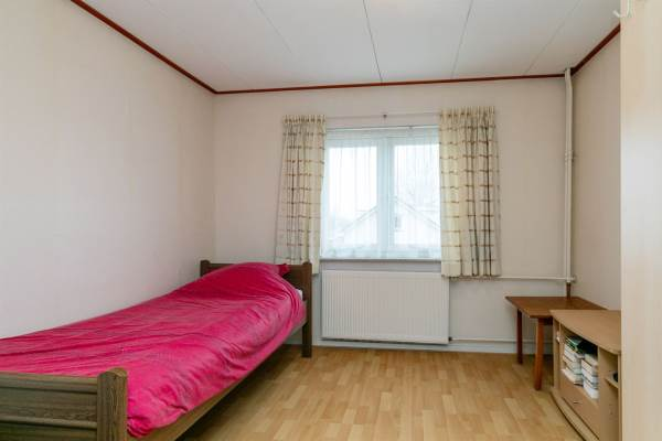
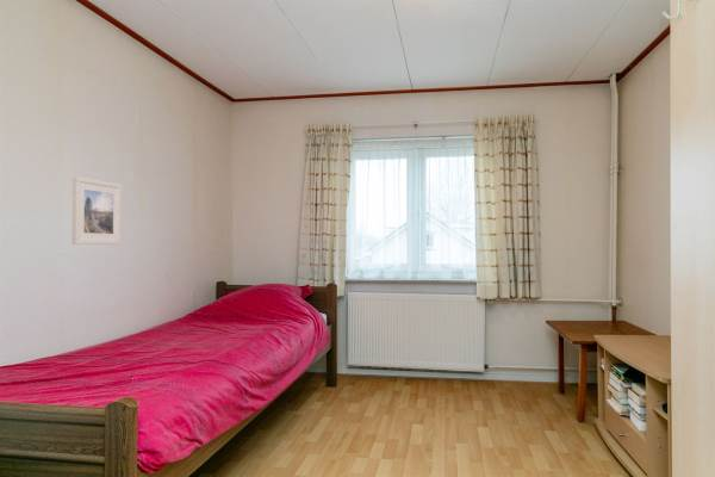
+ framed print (98, 212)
